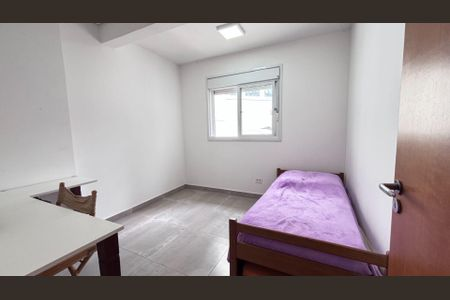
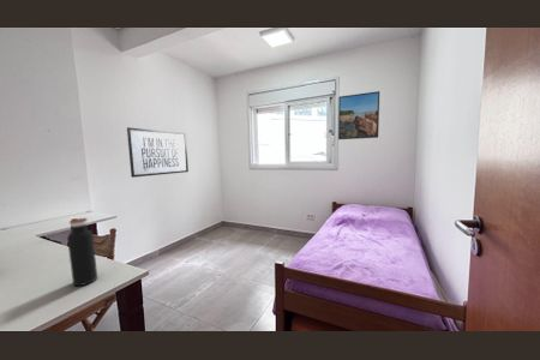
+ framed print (358, 116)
+ water bottle (82, 251)
+ mirror (161, 152)
